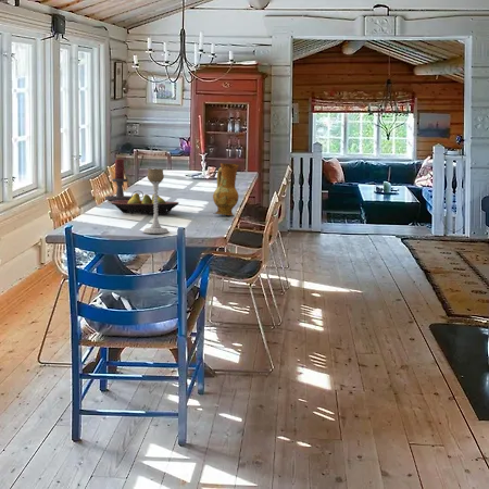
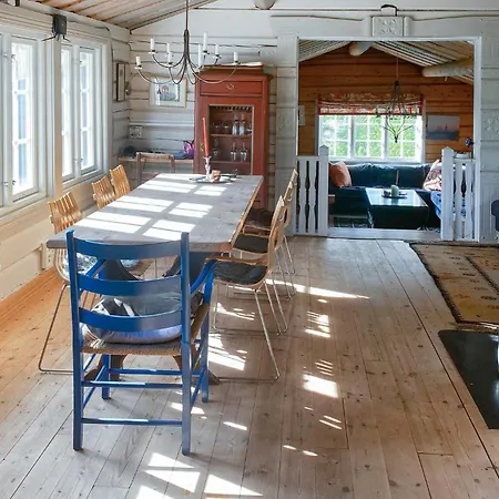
- fruit bowl (145, 203)
- candle holder (155, 200)
- ceramic jug (224, 189)
- candle holder (124, 179)
